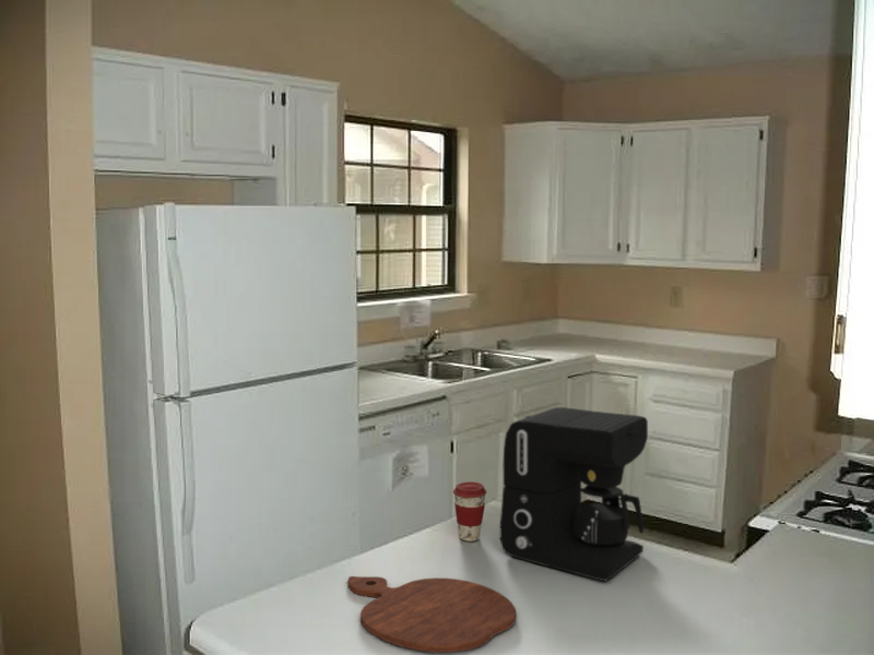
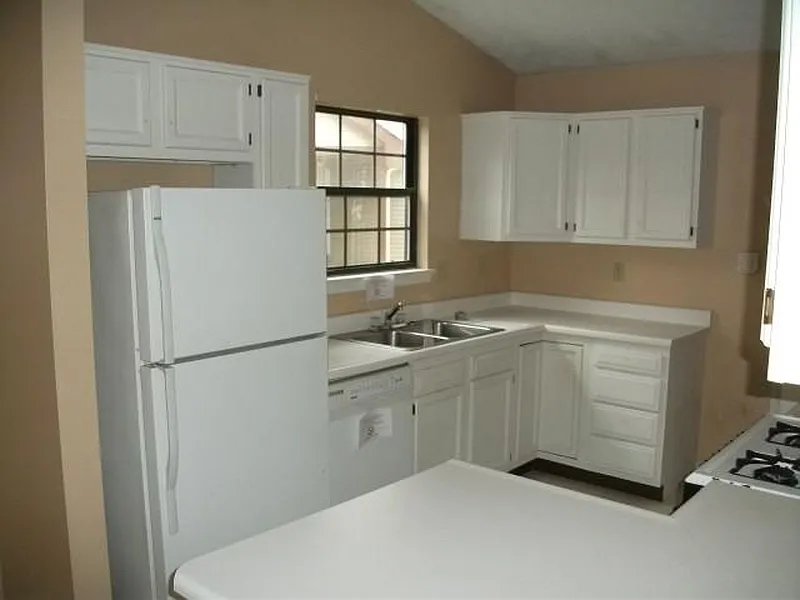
- coffee maker (579, 487)
- coffee cup (469, 511)
- cutting board (417, 604)
